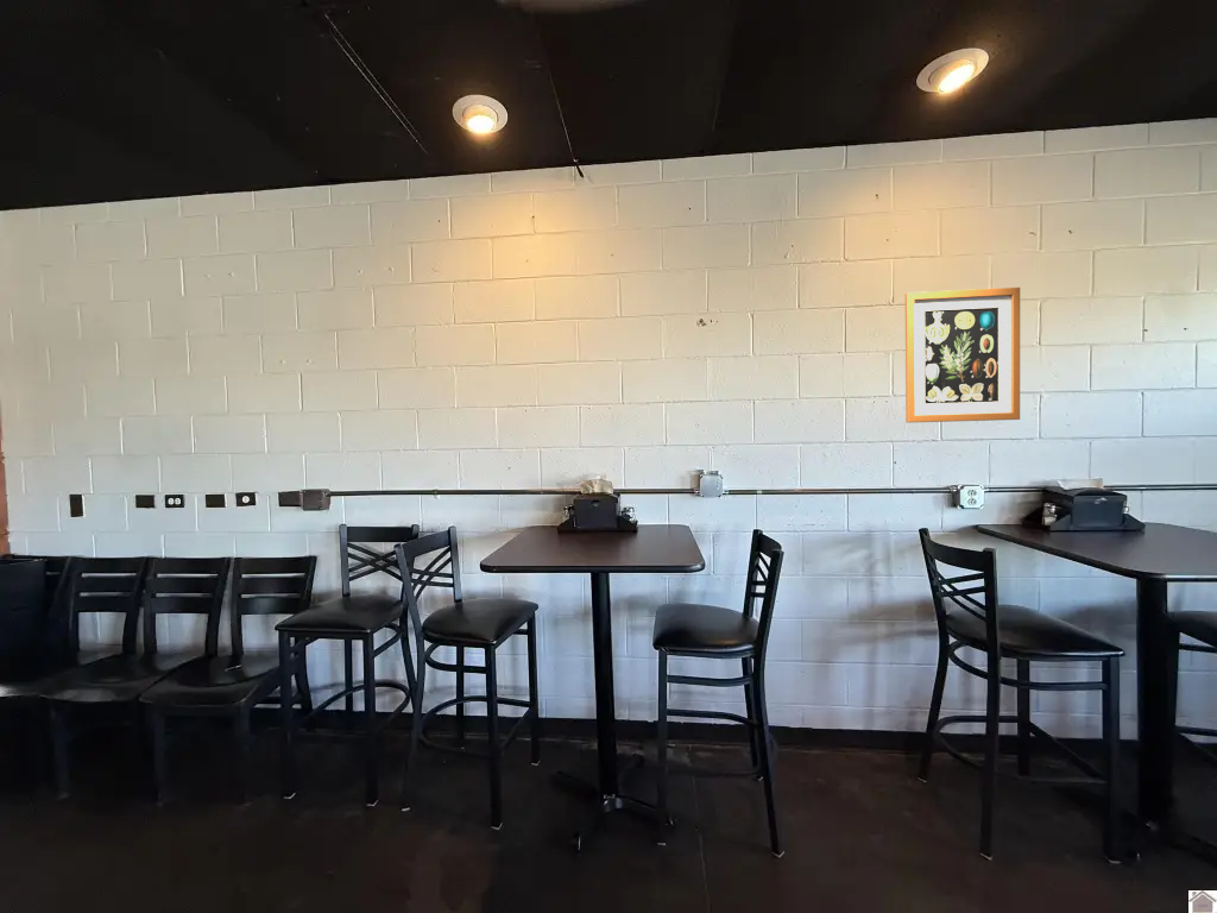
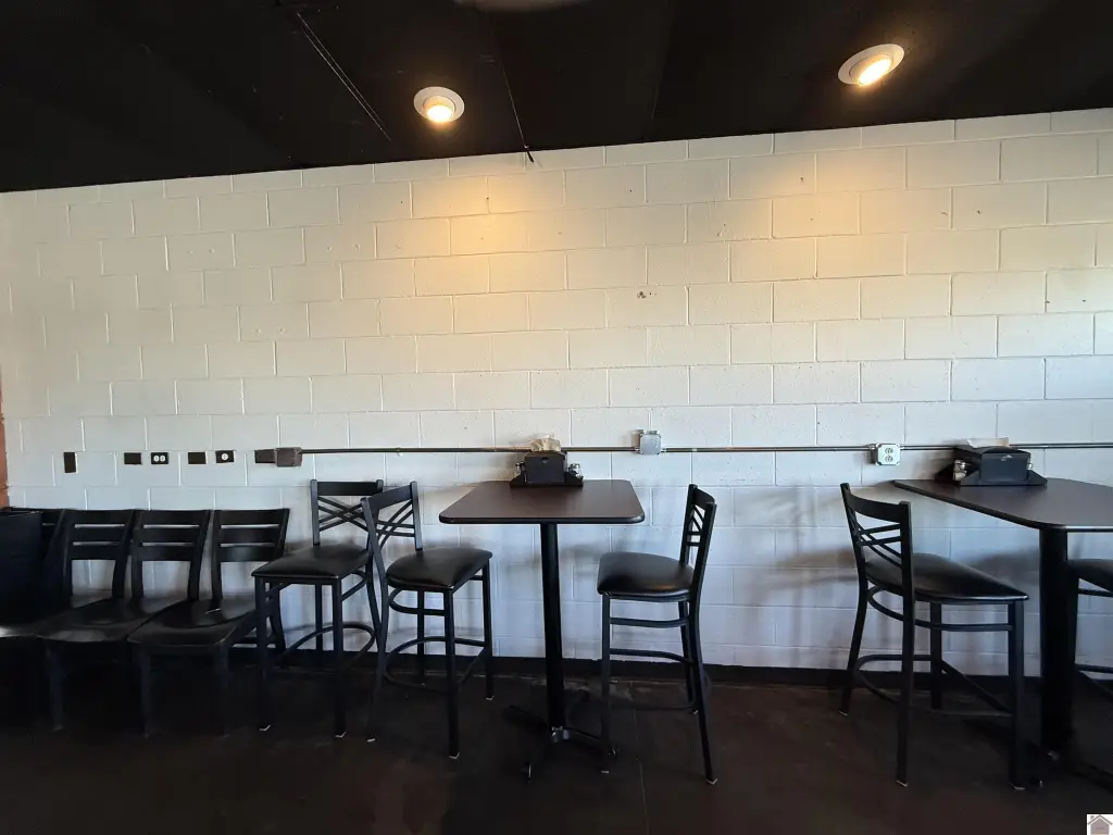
- wall art (961, 355)
